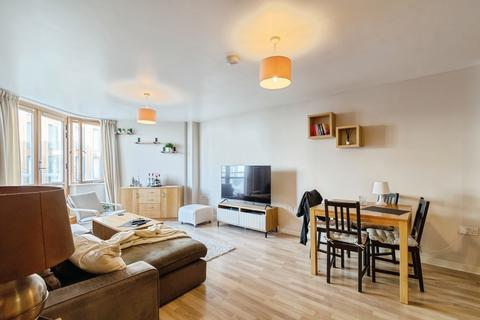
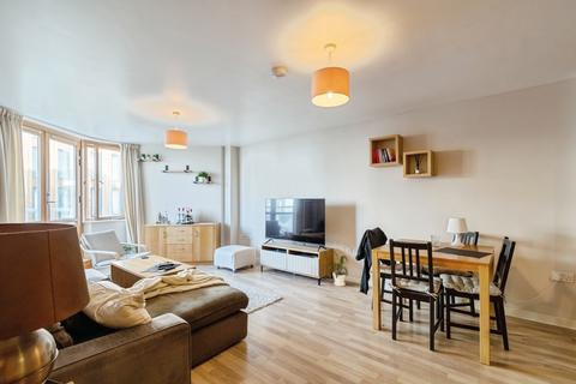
+ house plant (338, 268)
